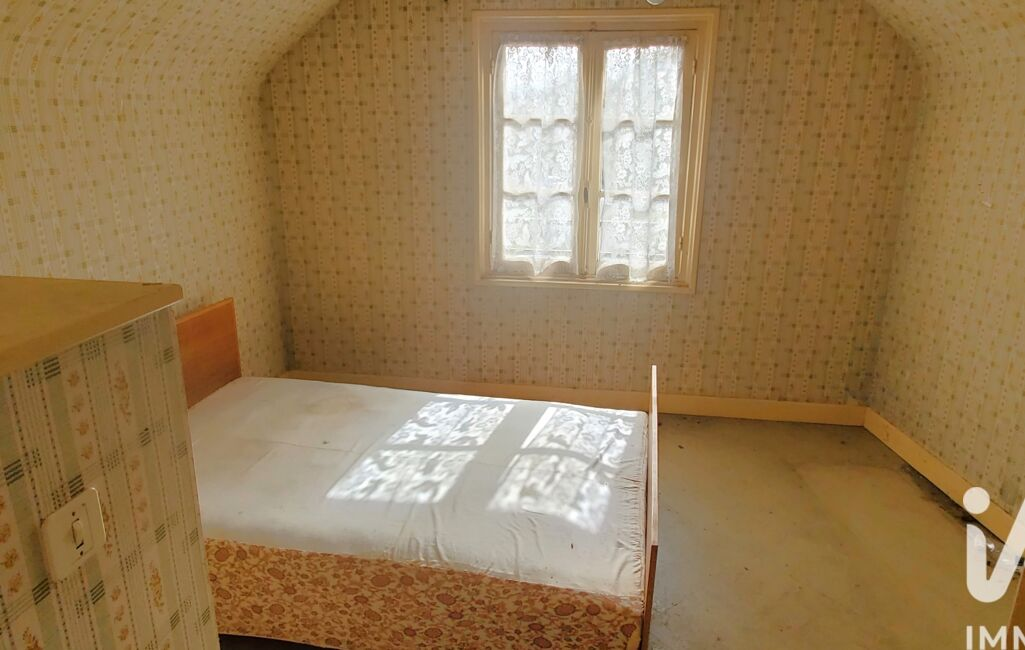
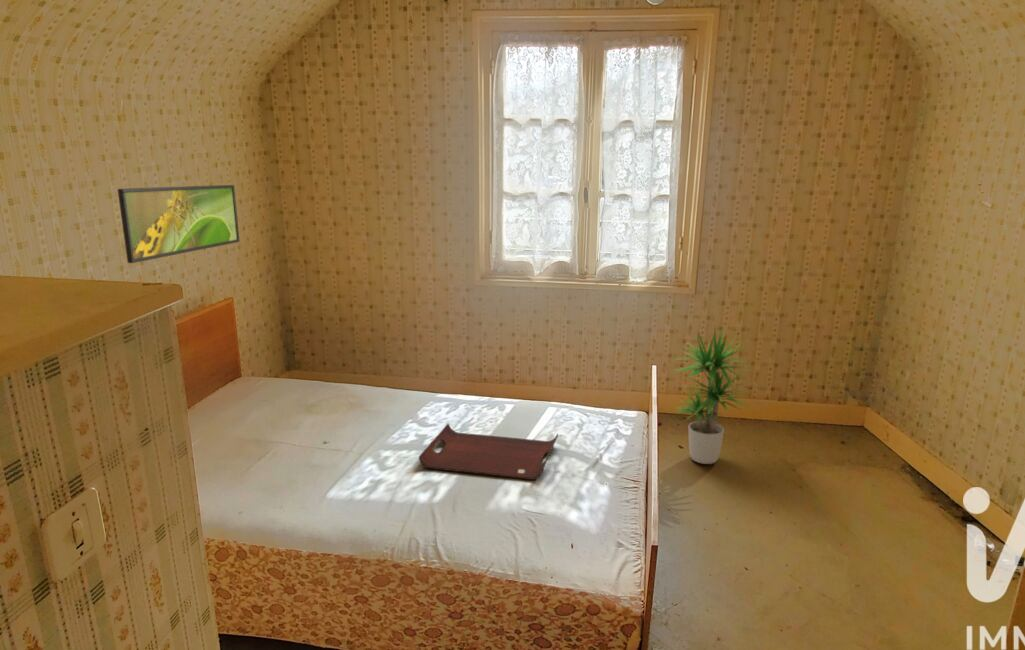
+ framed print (187, 219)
+ potted plant (713, 396)
+ serving tray (491, 449)
